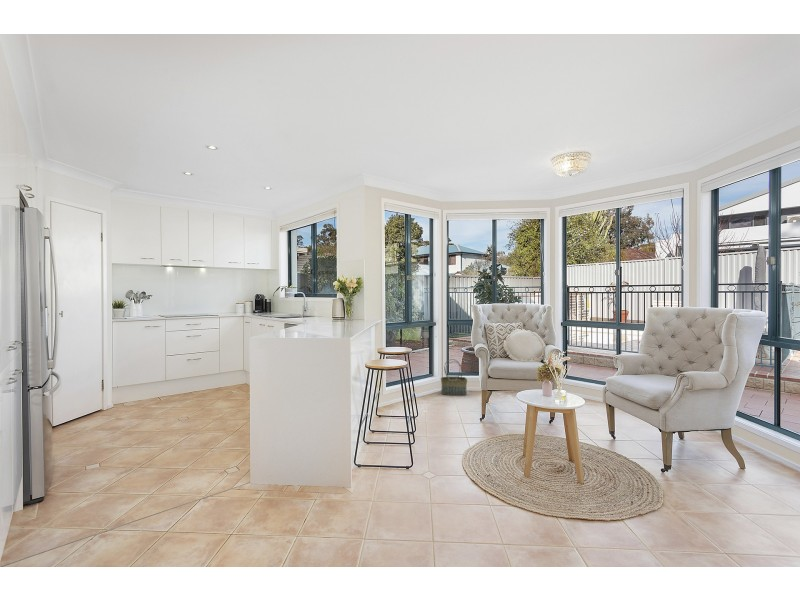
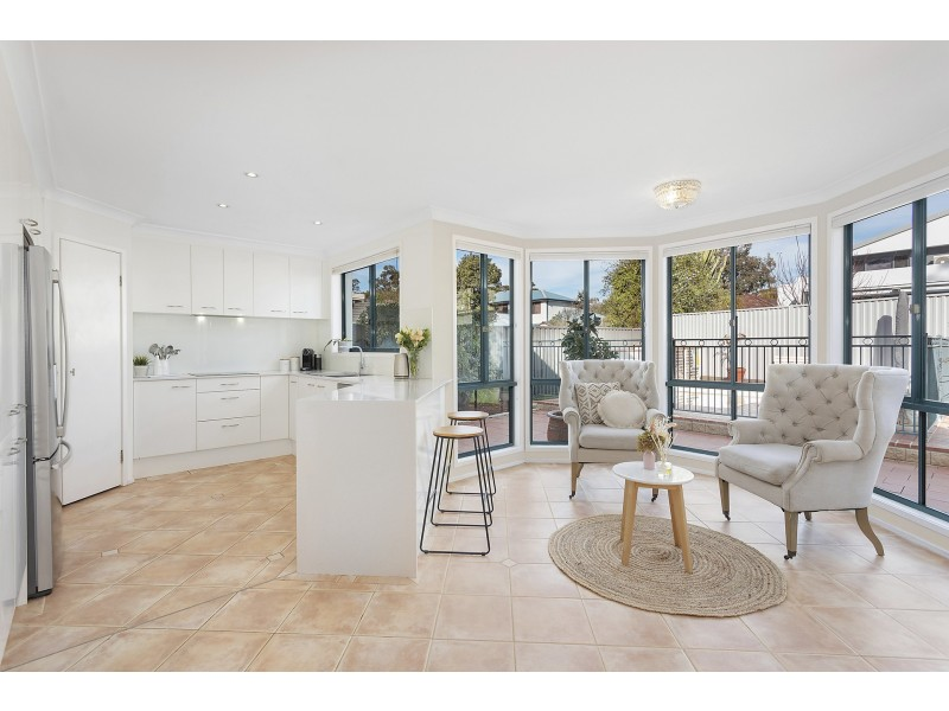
- basket (453, 376)
